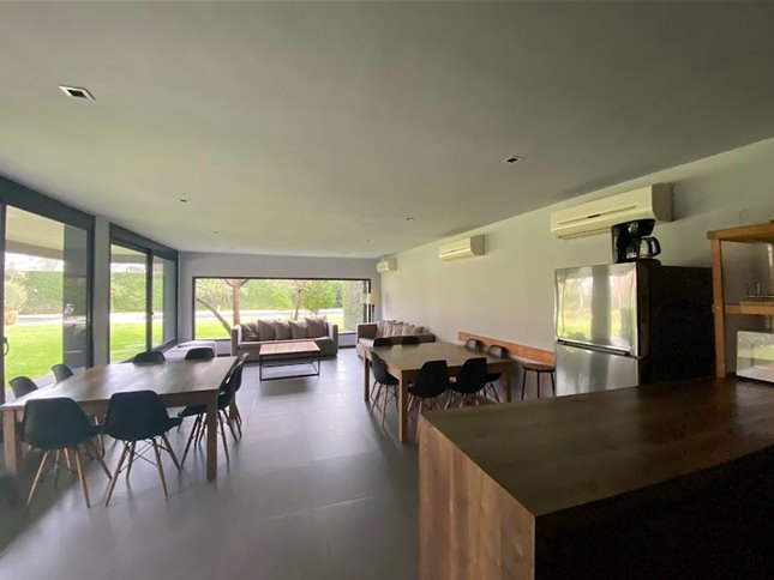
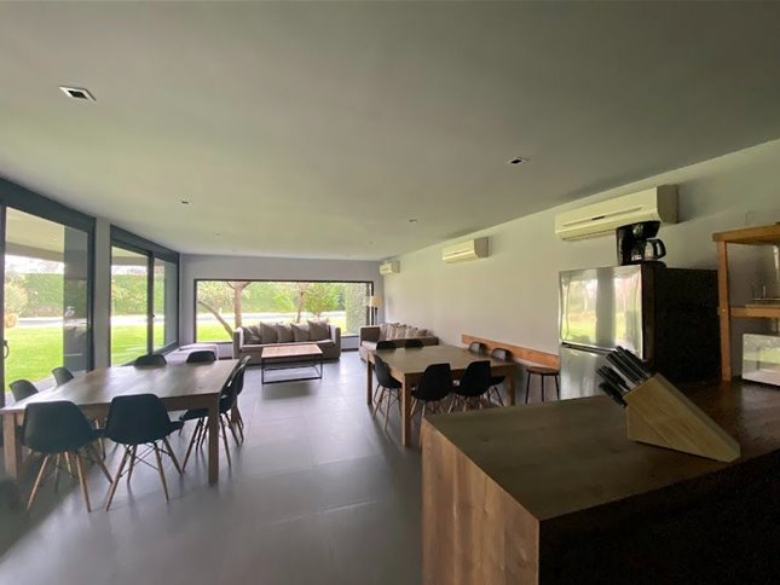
+ knife block (660, 394)
